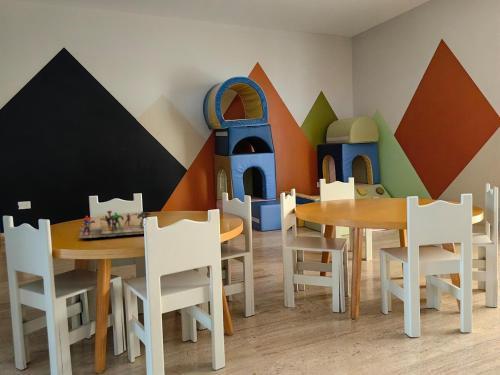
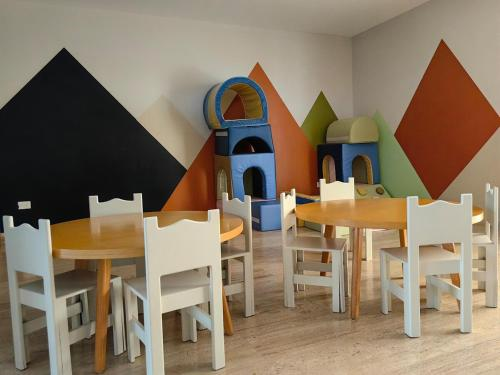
- board game (122, 219)
